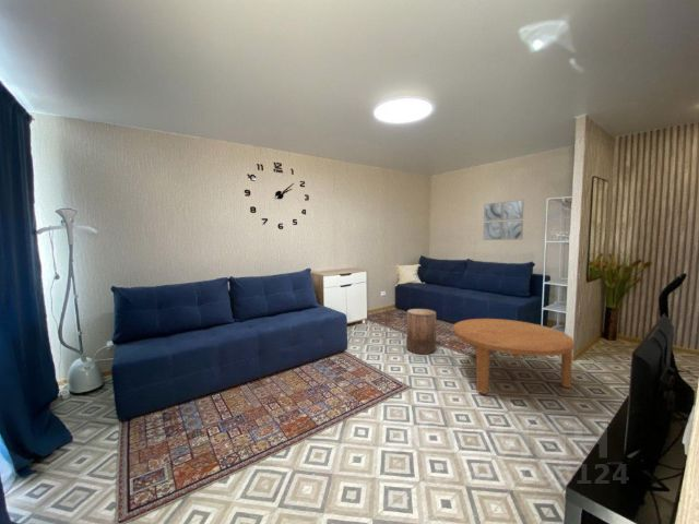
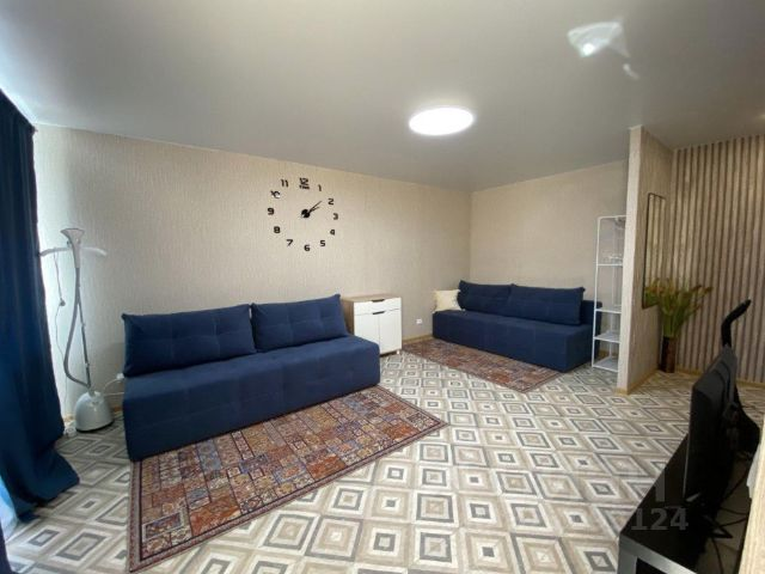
- stool (420, 330)
- coffee table (508, 353)
- wall art (502, 219)
